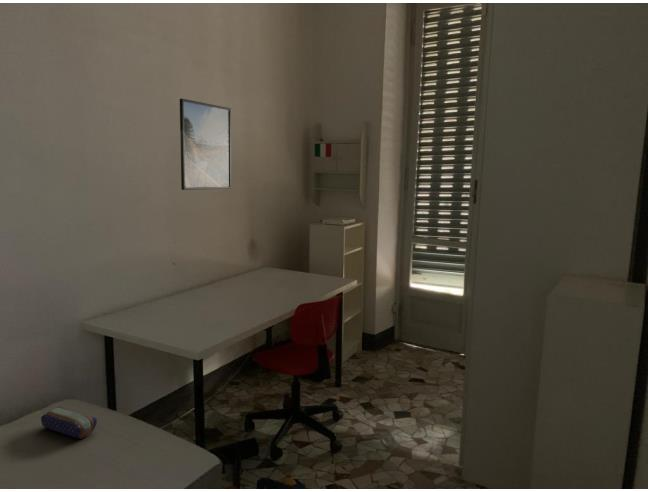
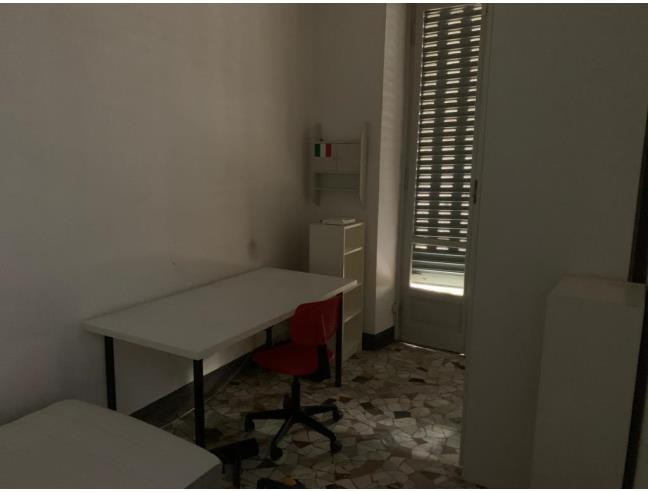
- pencil case (68, 421)
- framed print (207, 147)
